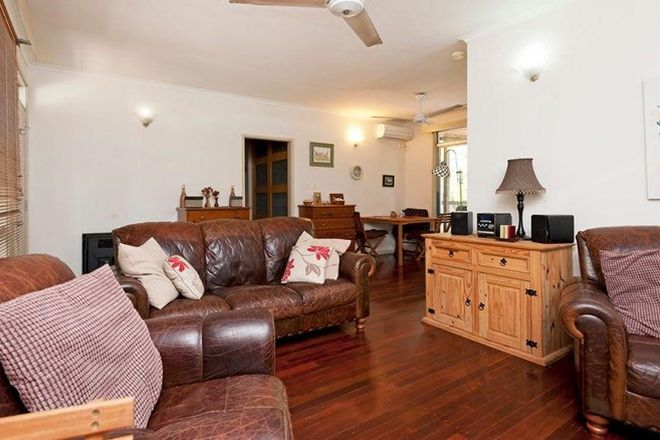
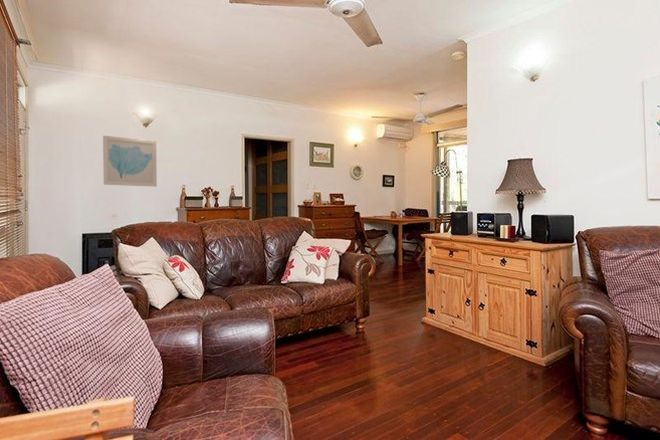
+ wall art (130, 162)
